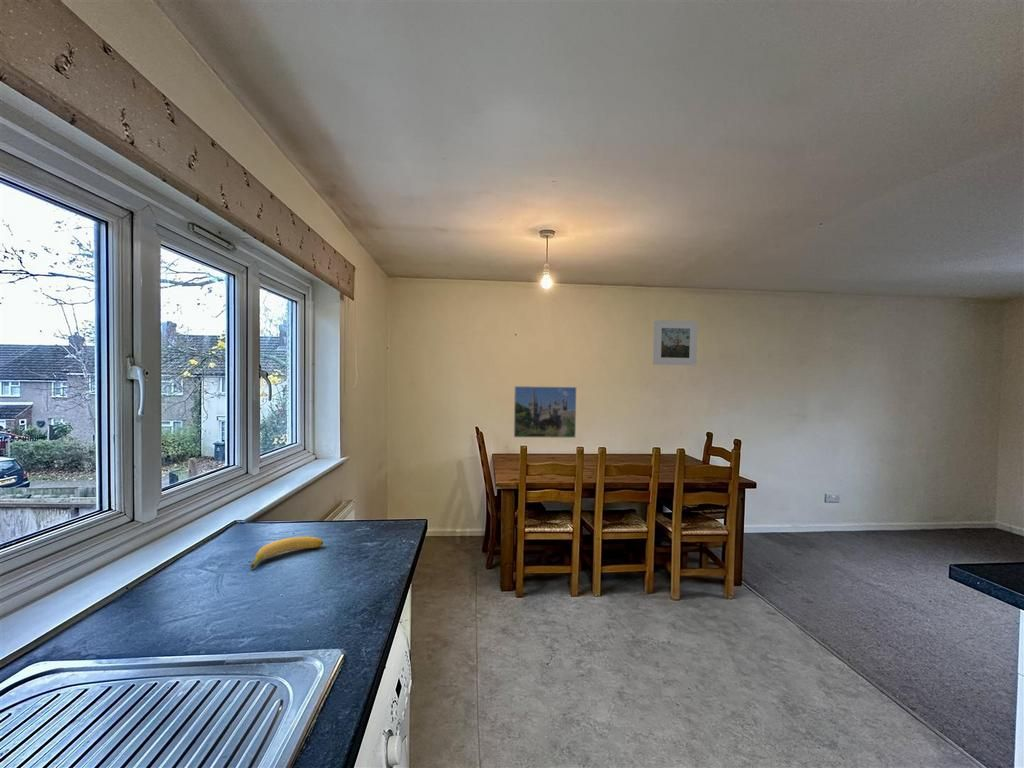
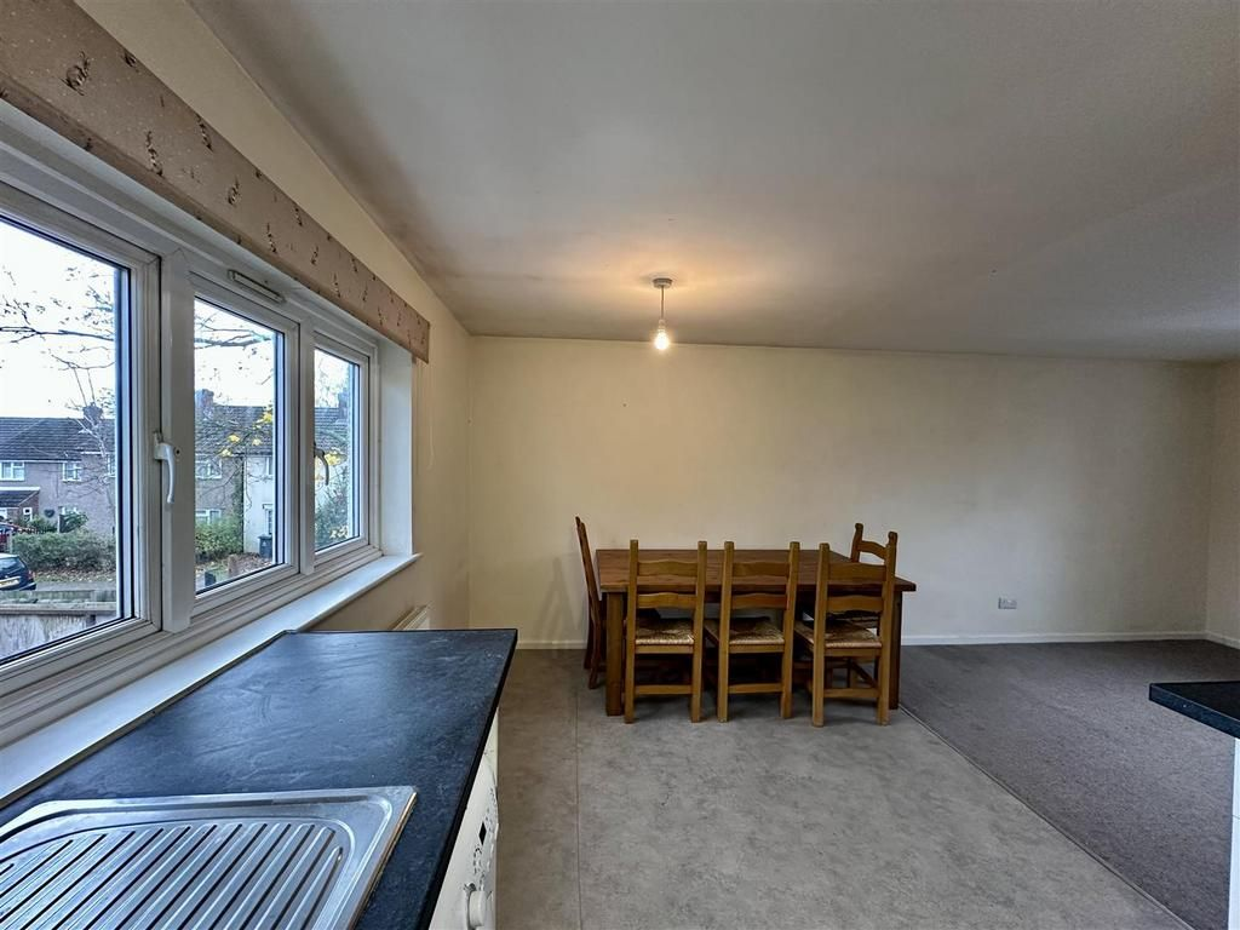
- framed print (545, 412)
- banana (287, 548)
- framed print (675, 343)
